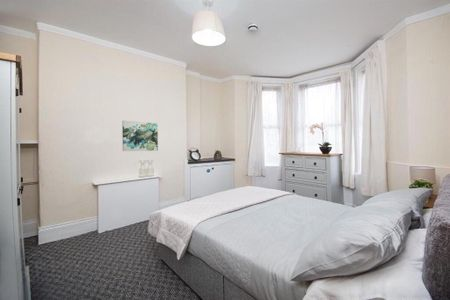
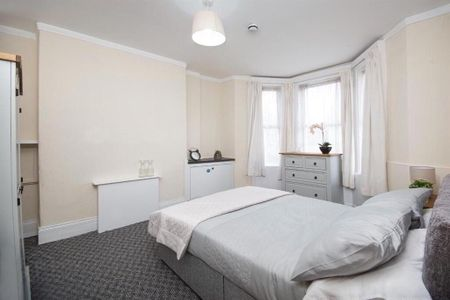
- wall art (140, 136)
